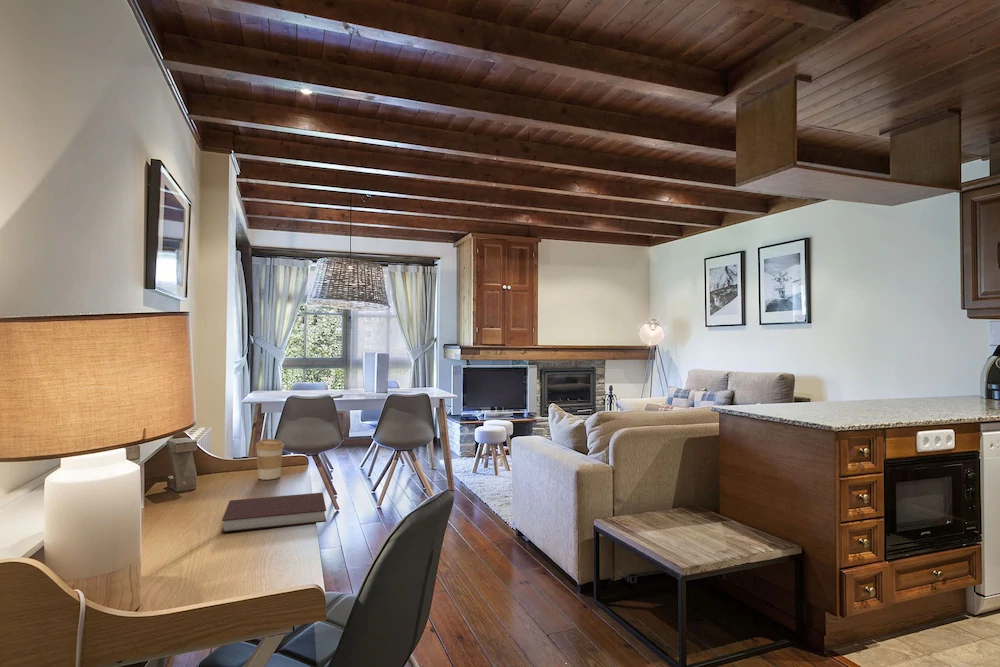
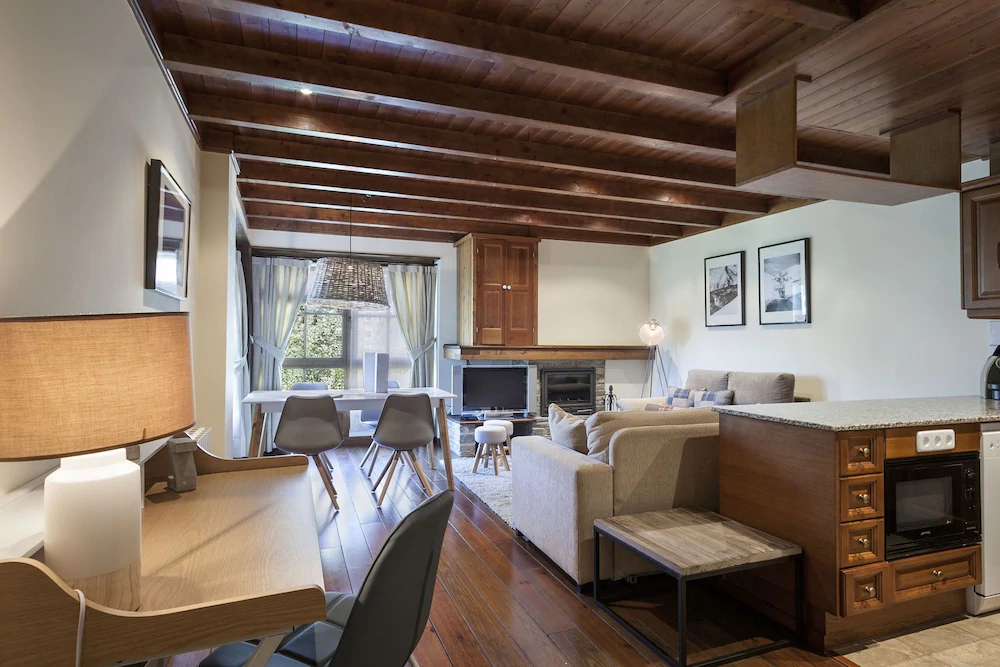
- notebook (276, 510)
- coffee cup (269, 458)
